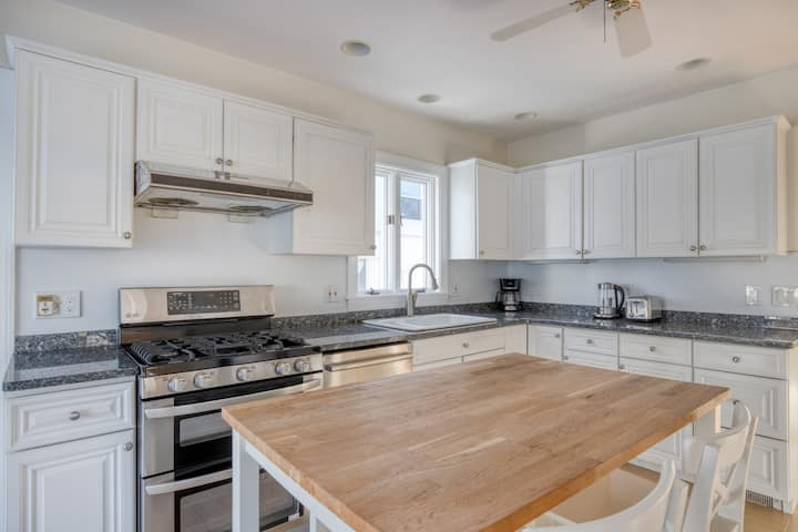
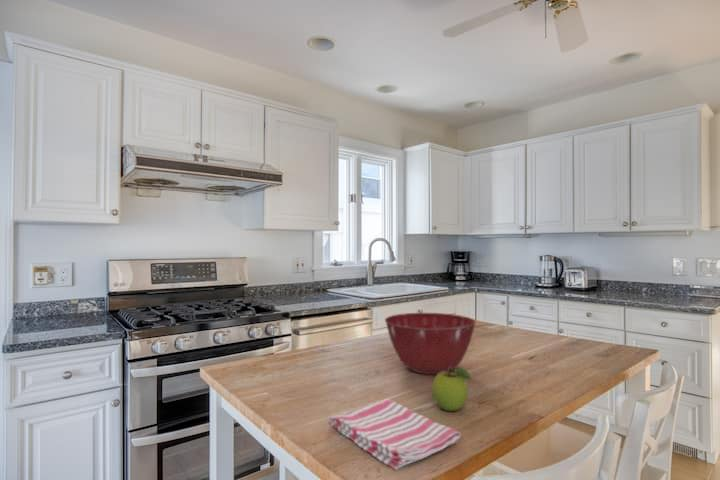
+ fruit (452, 387)
+ dish towel (391, 425)
+ mixing bowl (429, 343)
